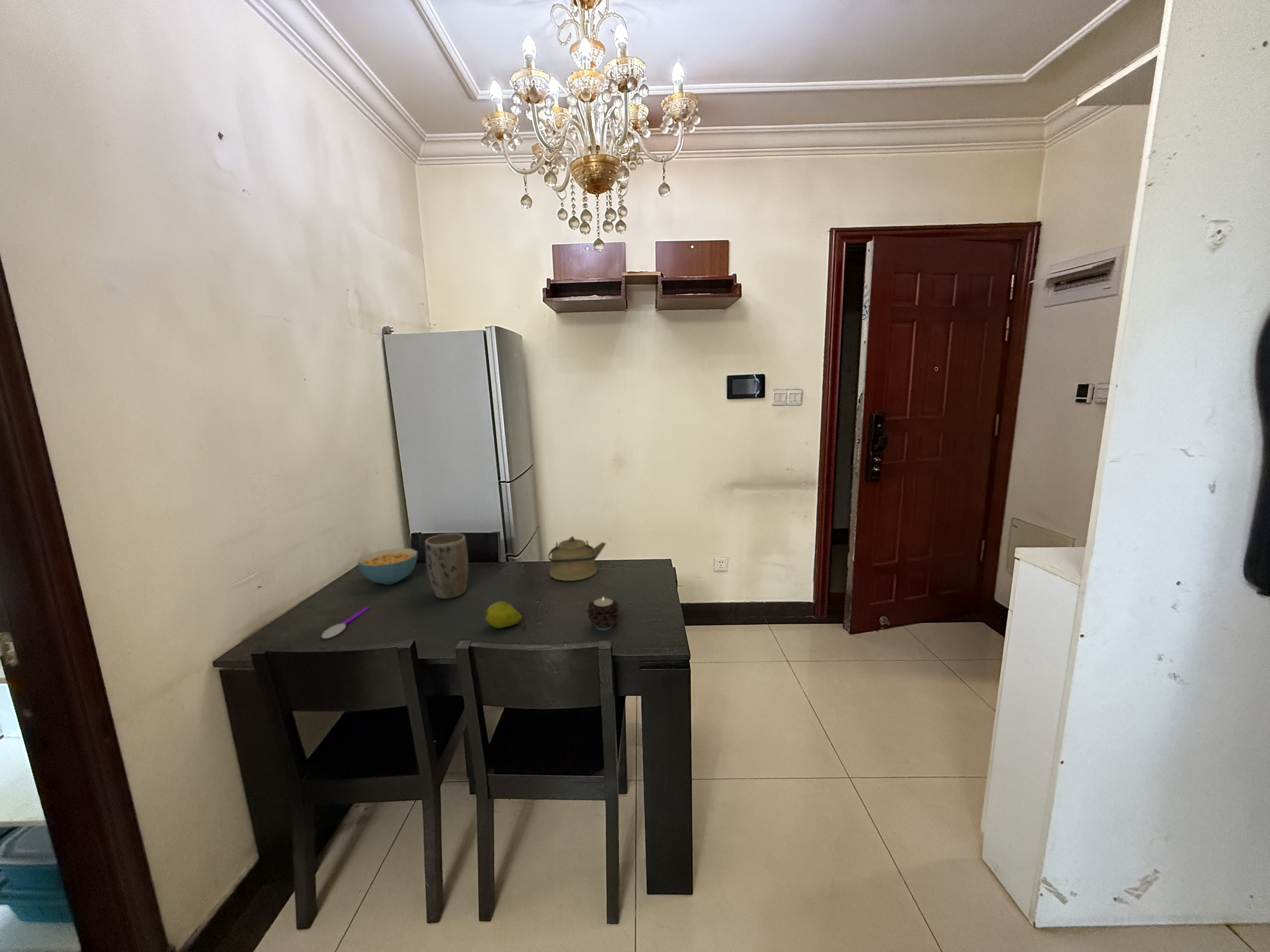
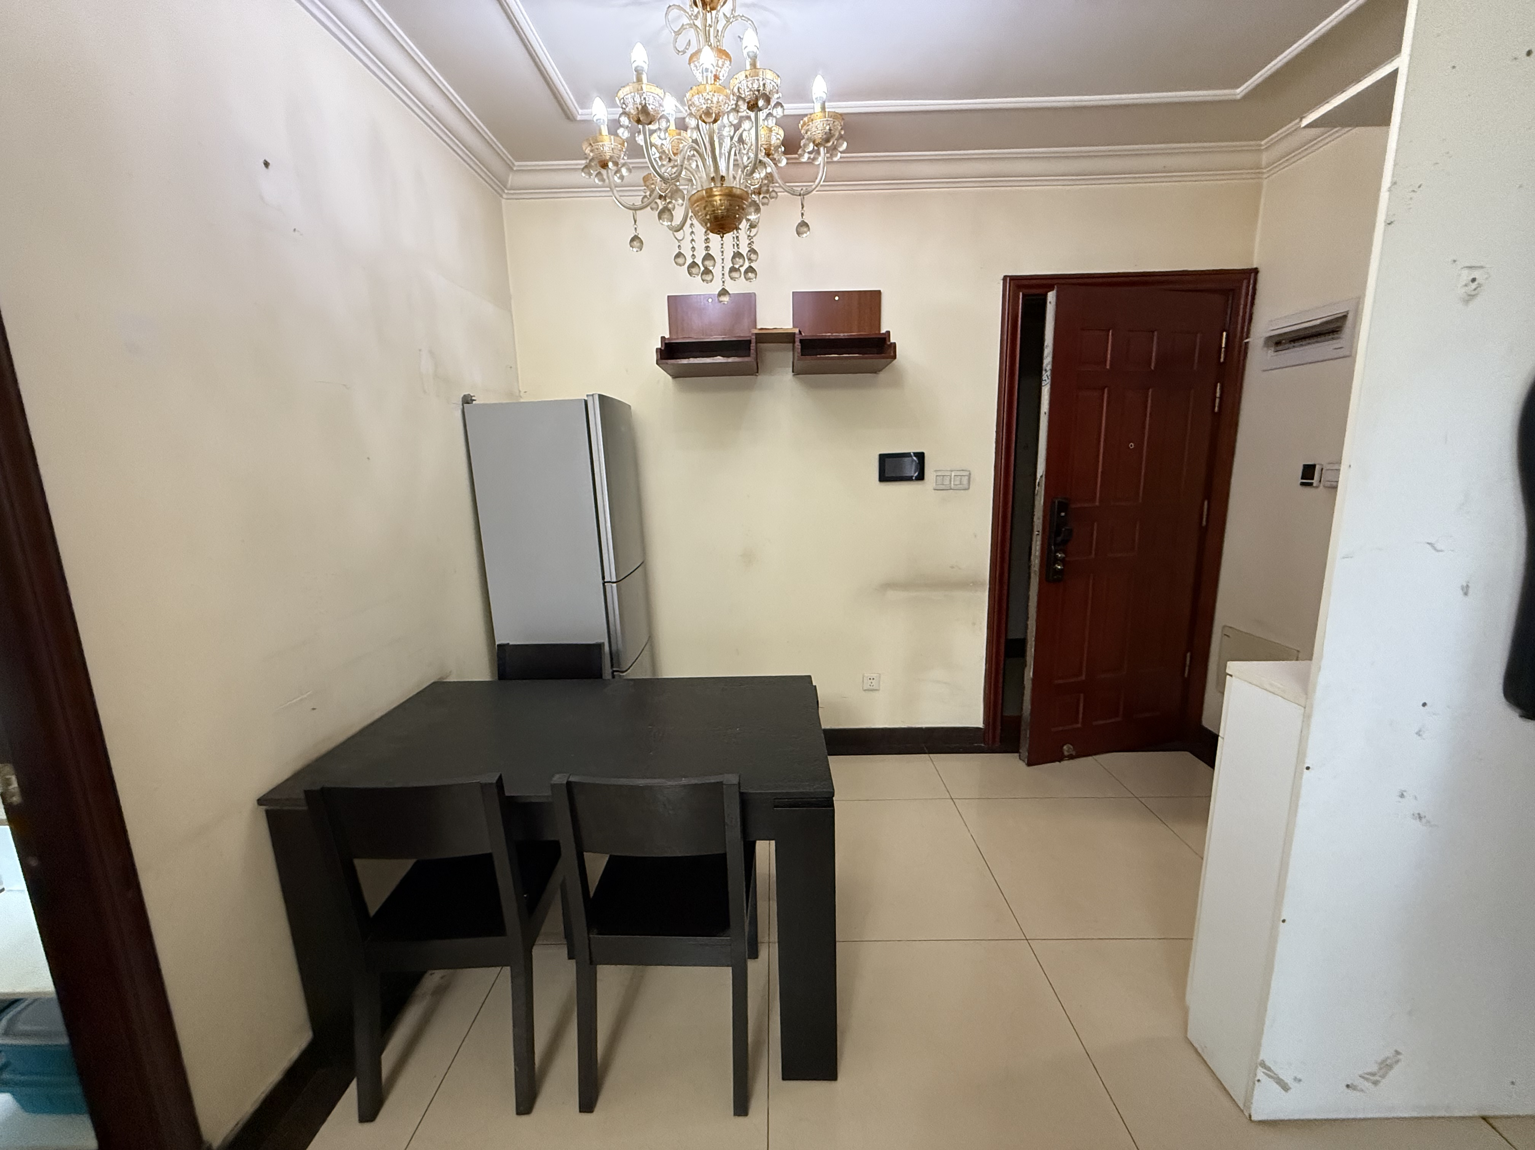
- candle (603, 611)
- cereal bowl (390, 569)
- spoon (347, 620)
- fruit (506, 615)
- plant pot (448, 566)
- kettle (578, 554)
